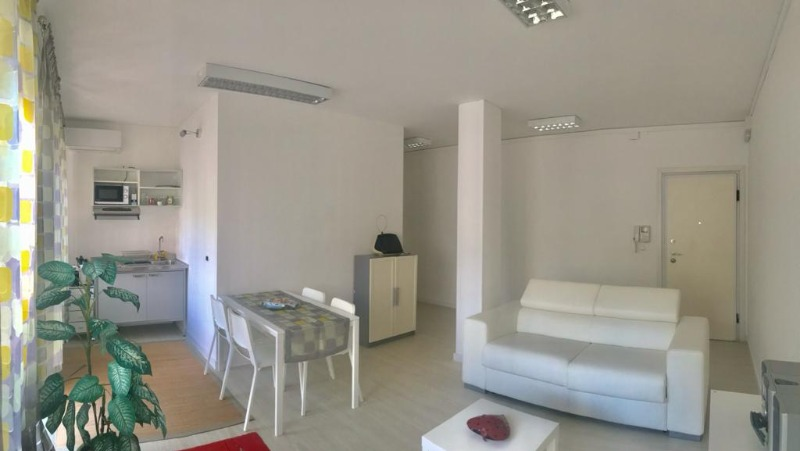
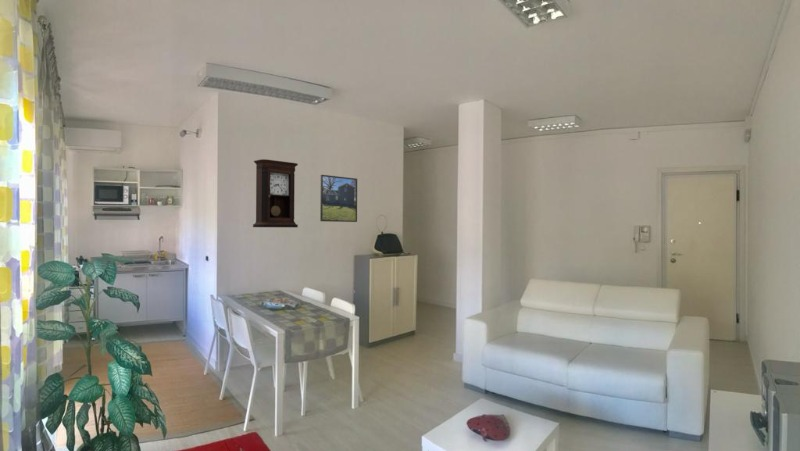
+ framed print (339, 199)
+ pendulum clock (277, 194)
